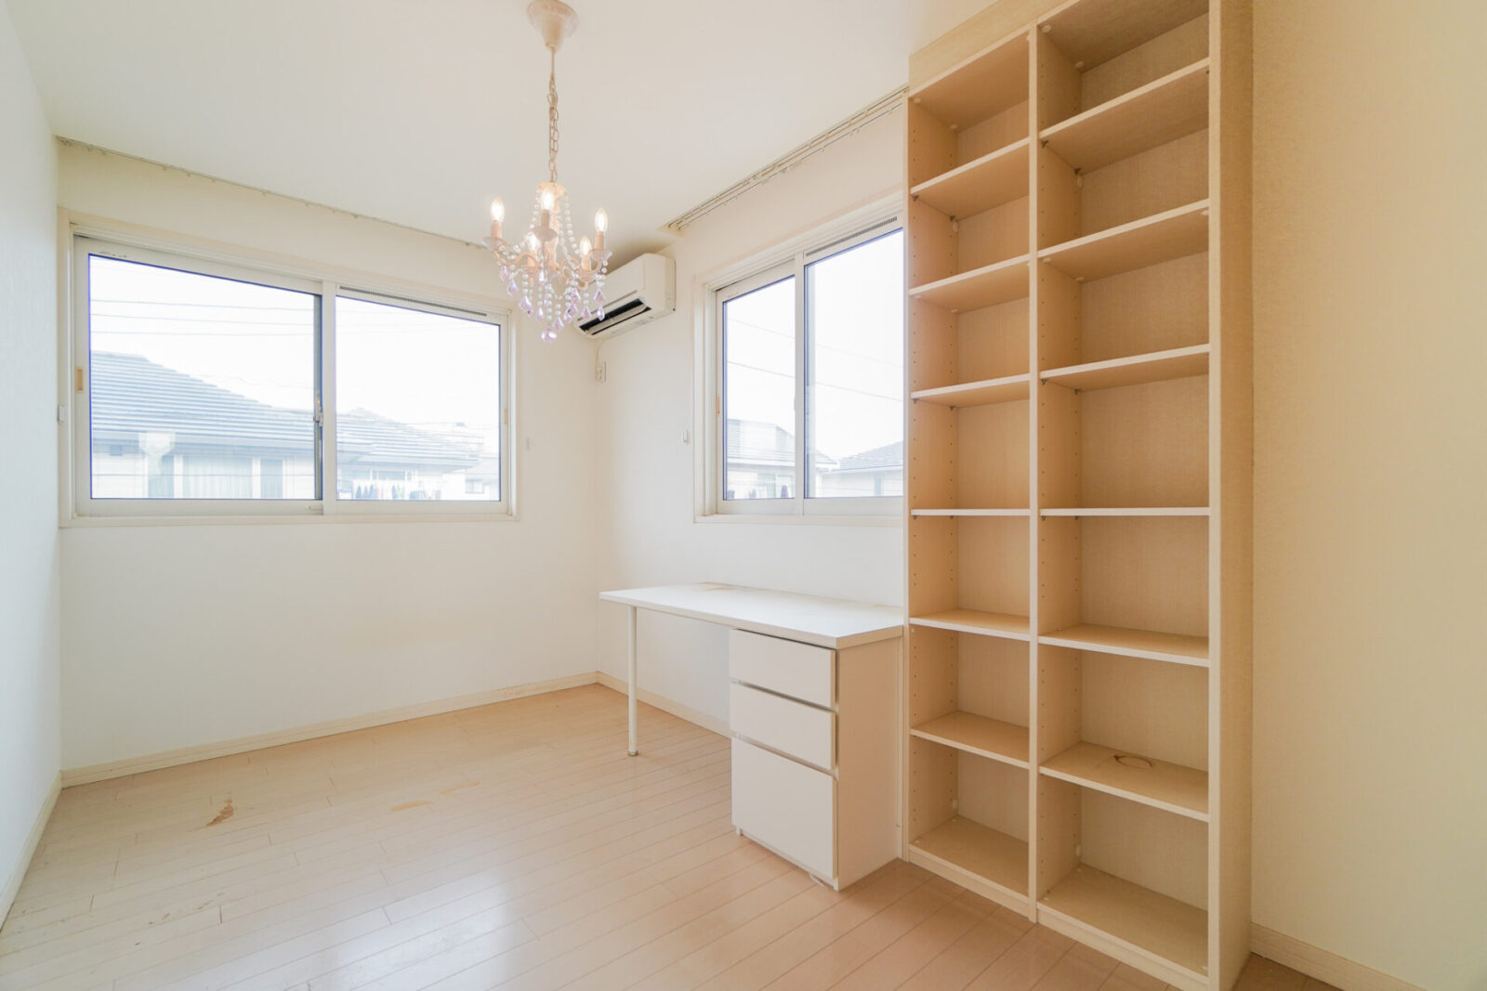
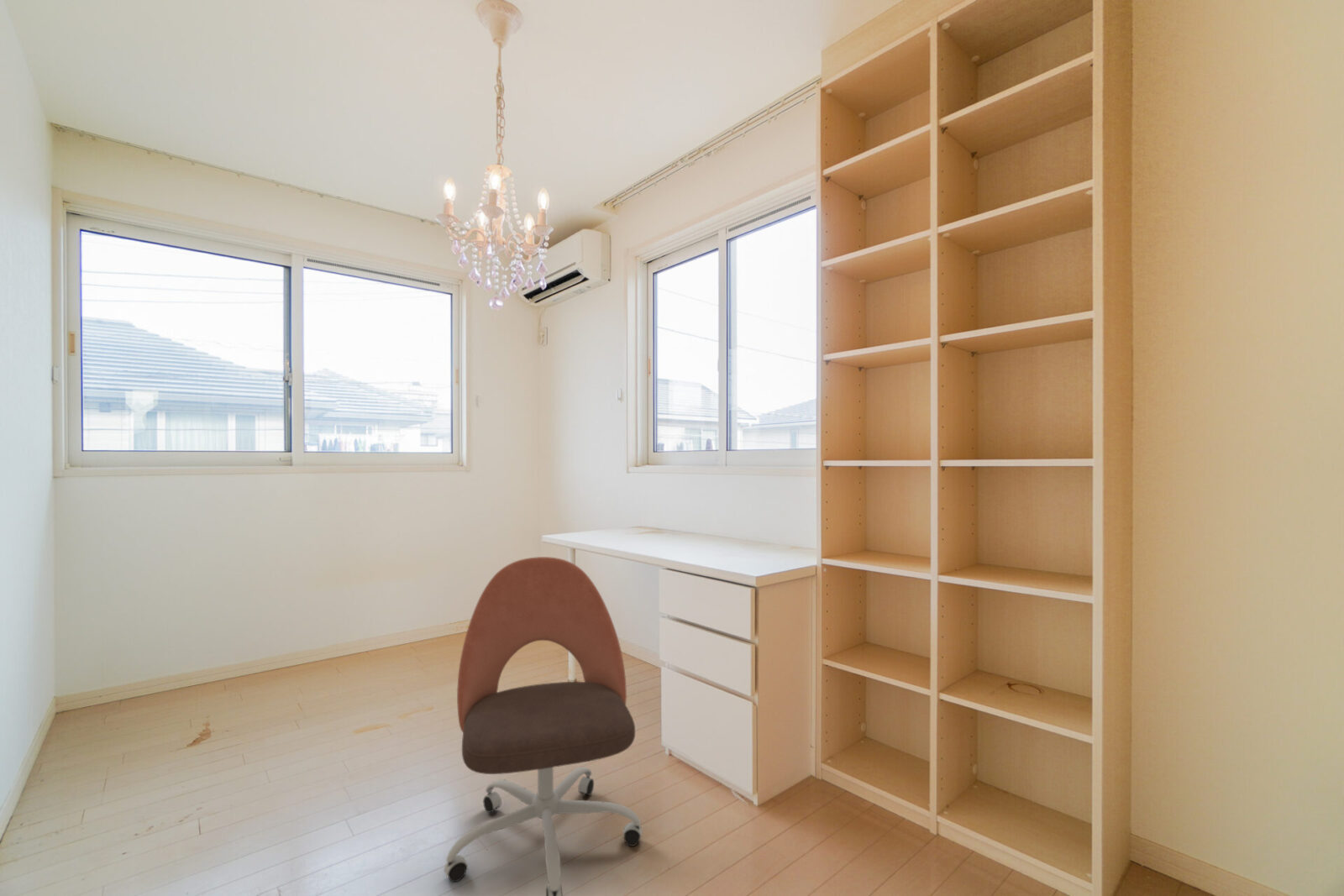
+ office chair (545, 707)
